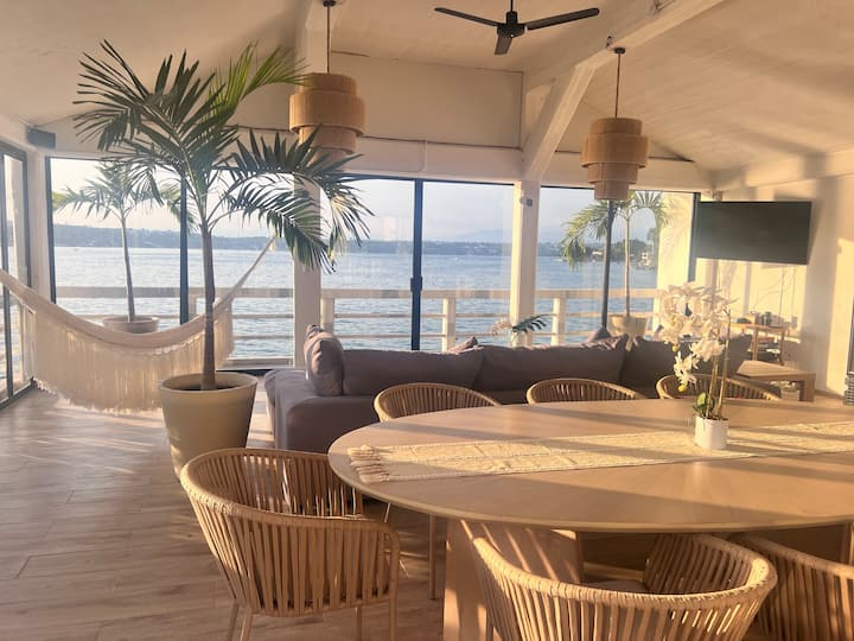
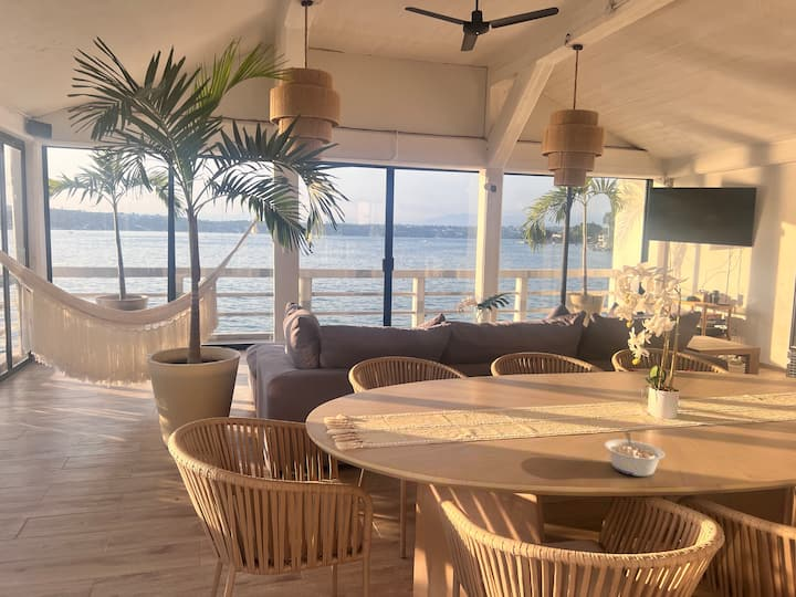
+ legume (631, 455)
